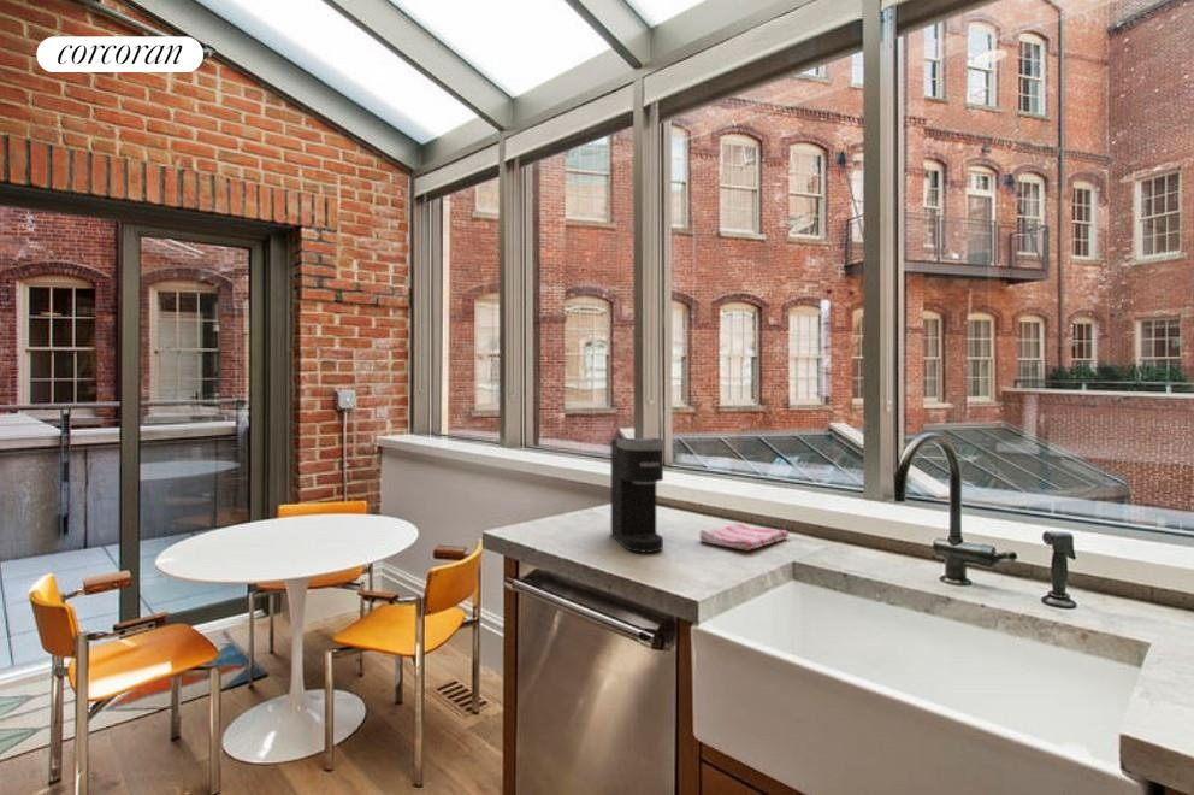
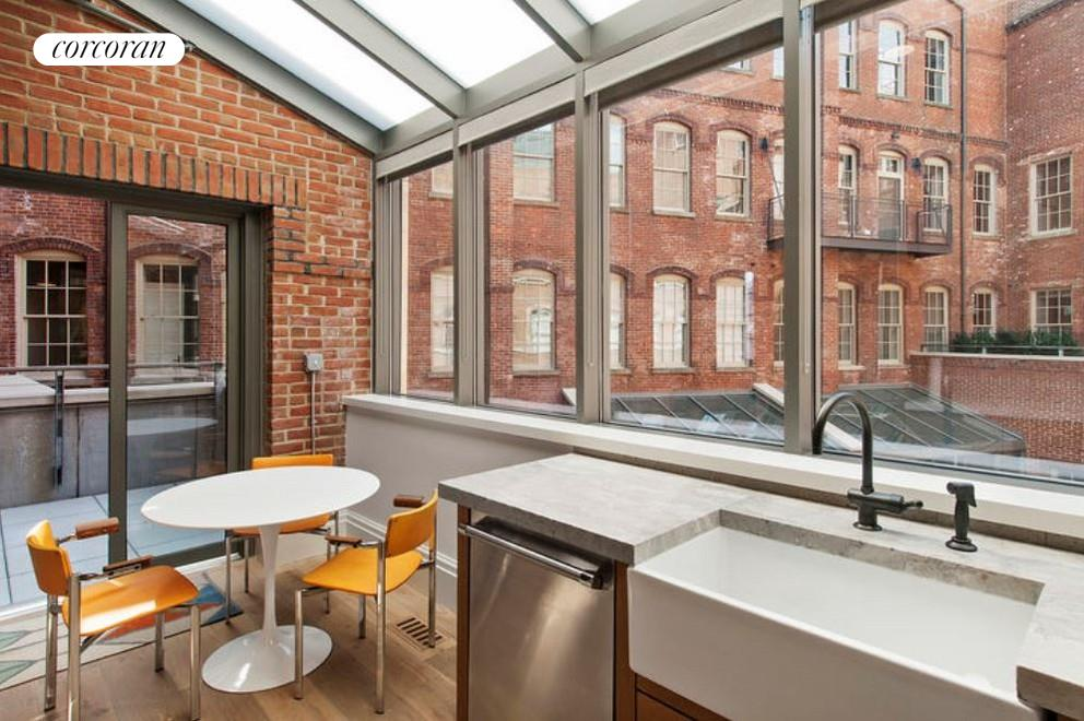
- dish towel (744, 534)
- coffee maker (636, 489)
